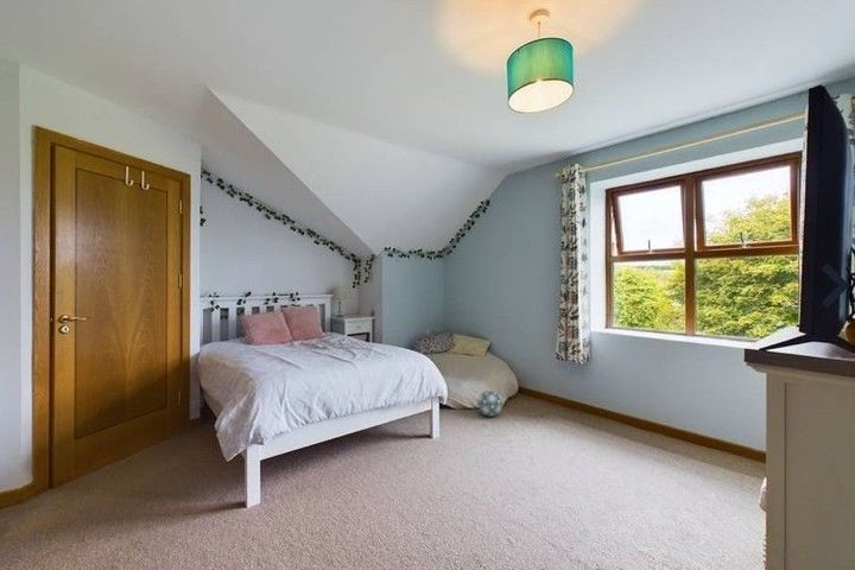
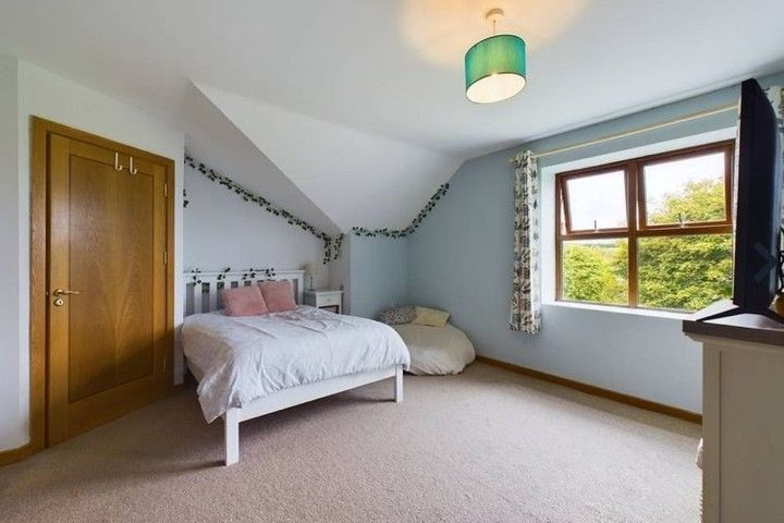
- ball (489, 403)
